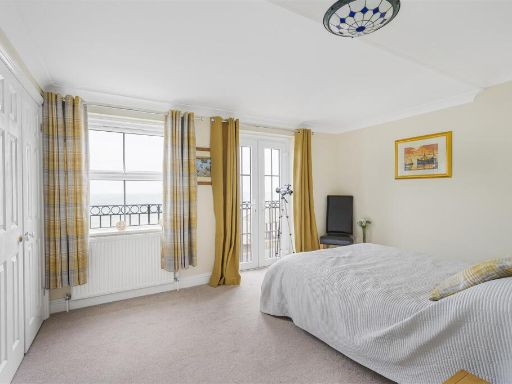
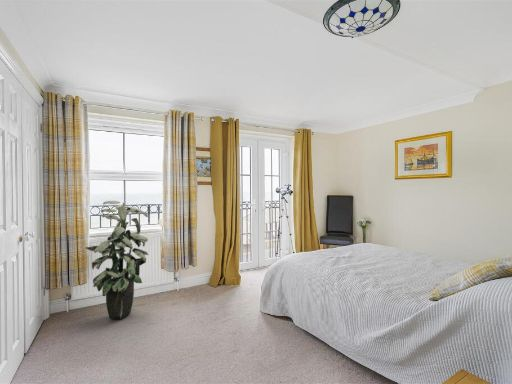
+ indoor plant (117, 257)
